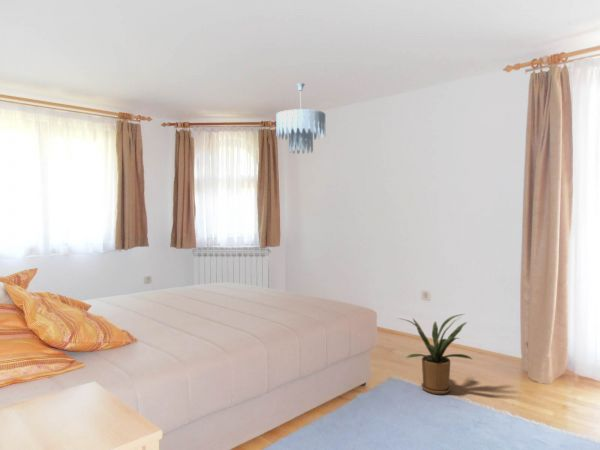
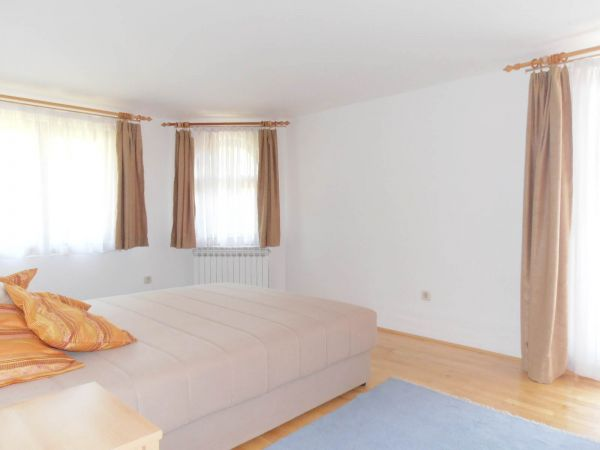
- house plant (436, 349)
- ceiling light fixture (300, 118)
